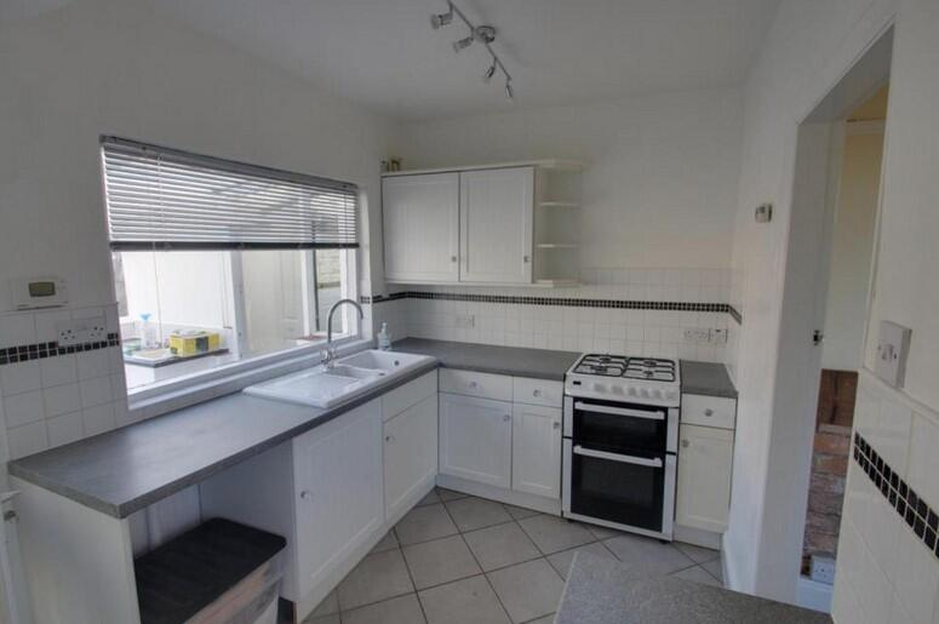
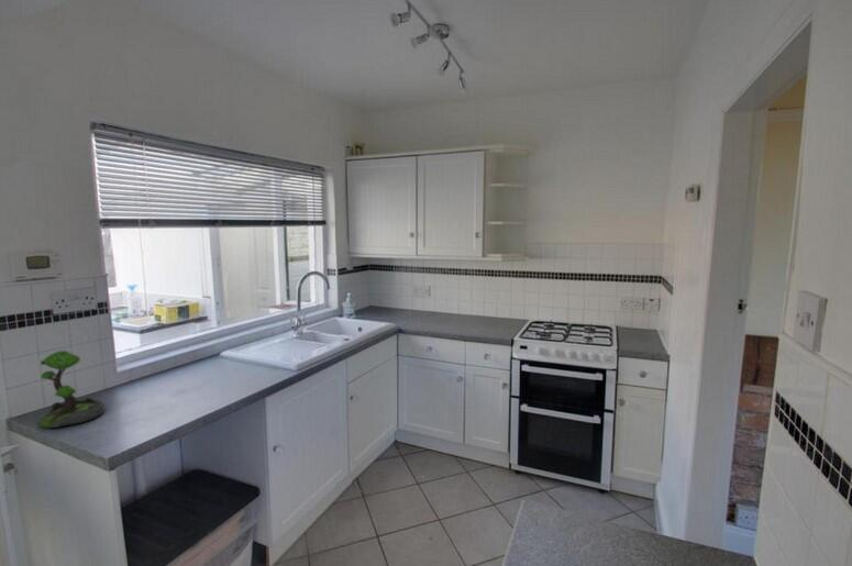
+ plant (69, 386)
